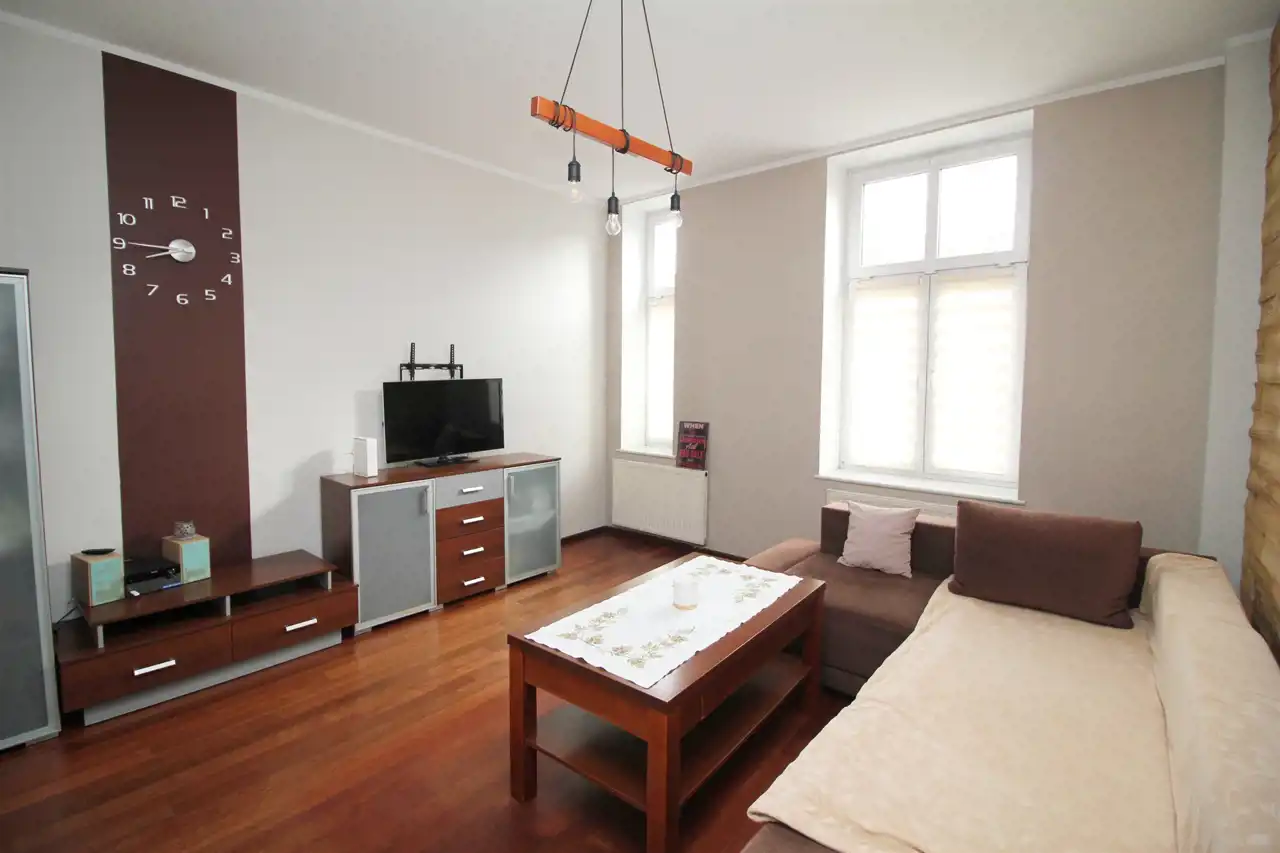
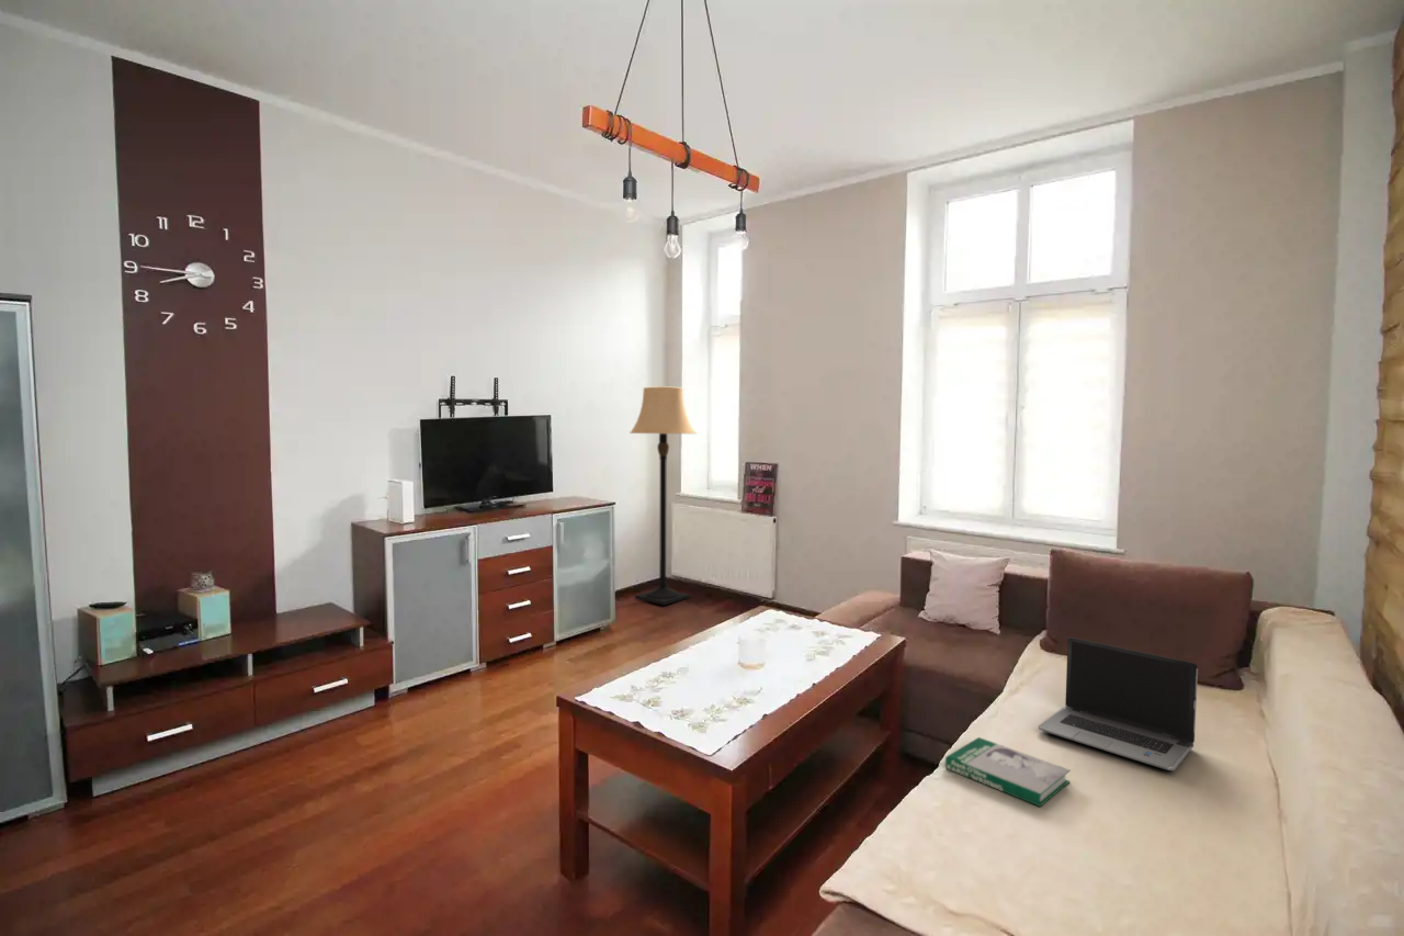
+ book (1006, 769)
+ laptop computer (1114, 699)
+ lamp (663, 494)
